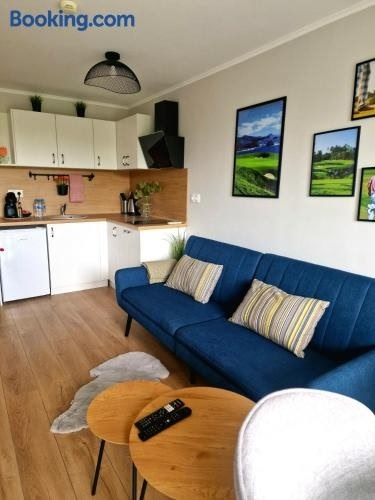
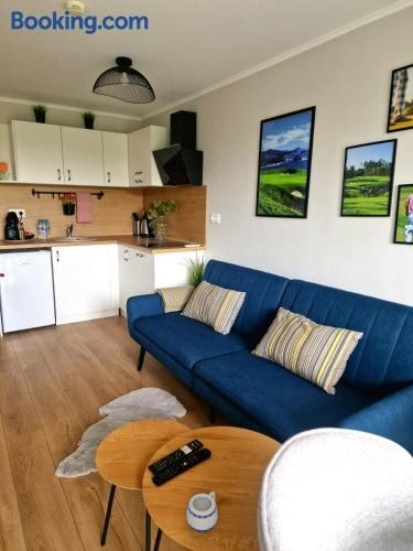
+ mug (204, 508)
